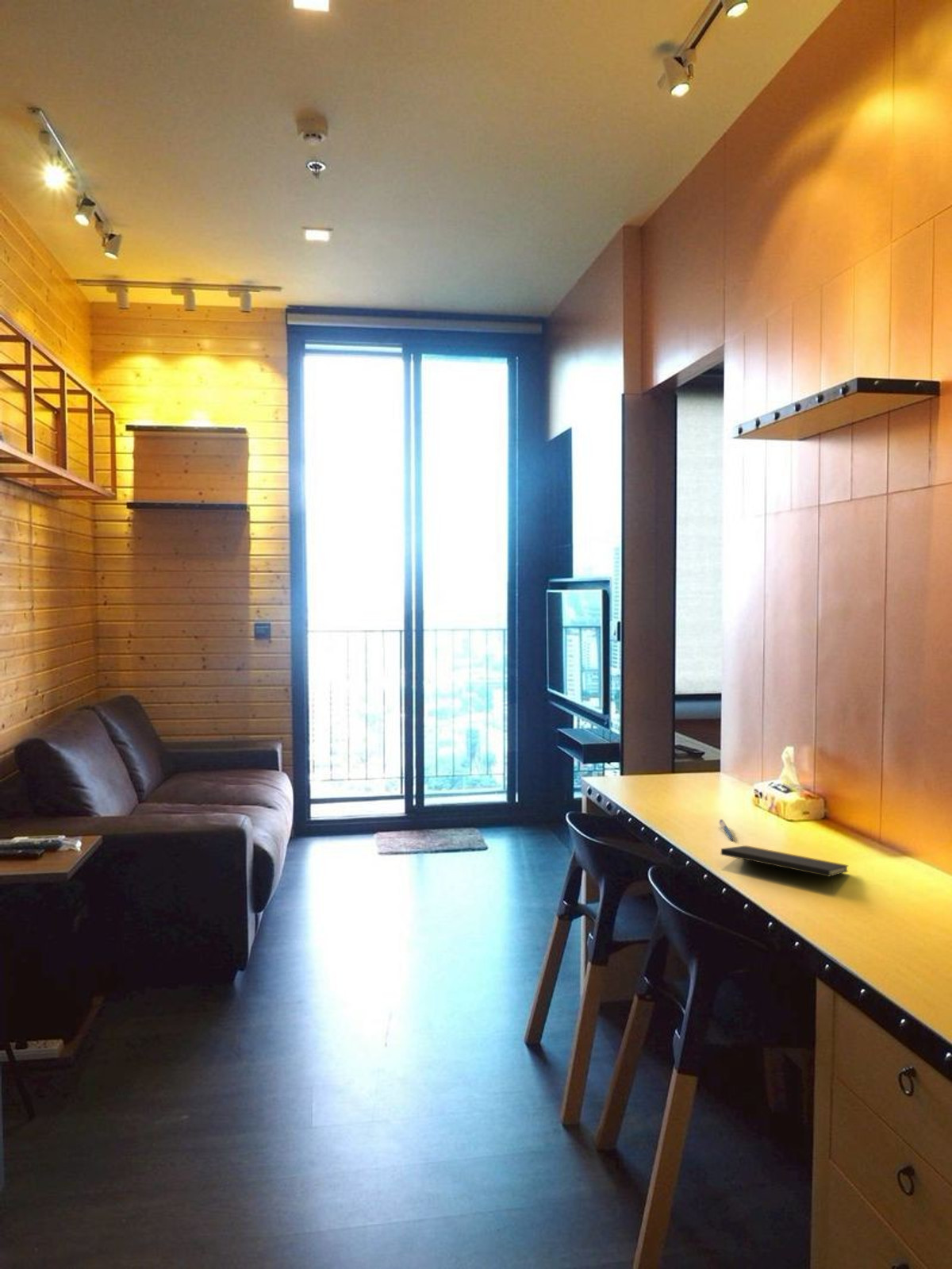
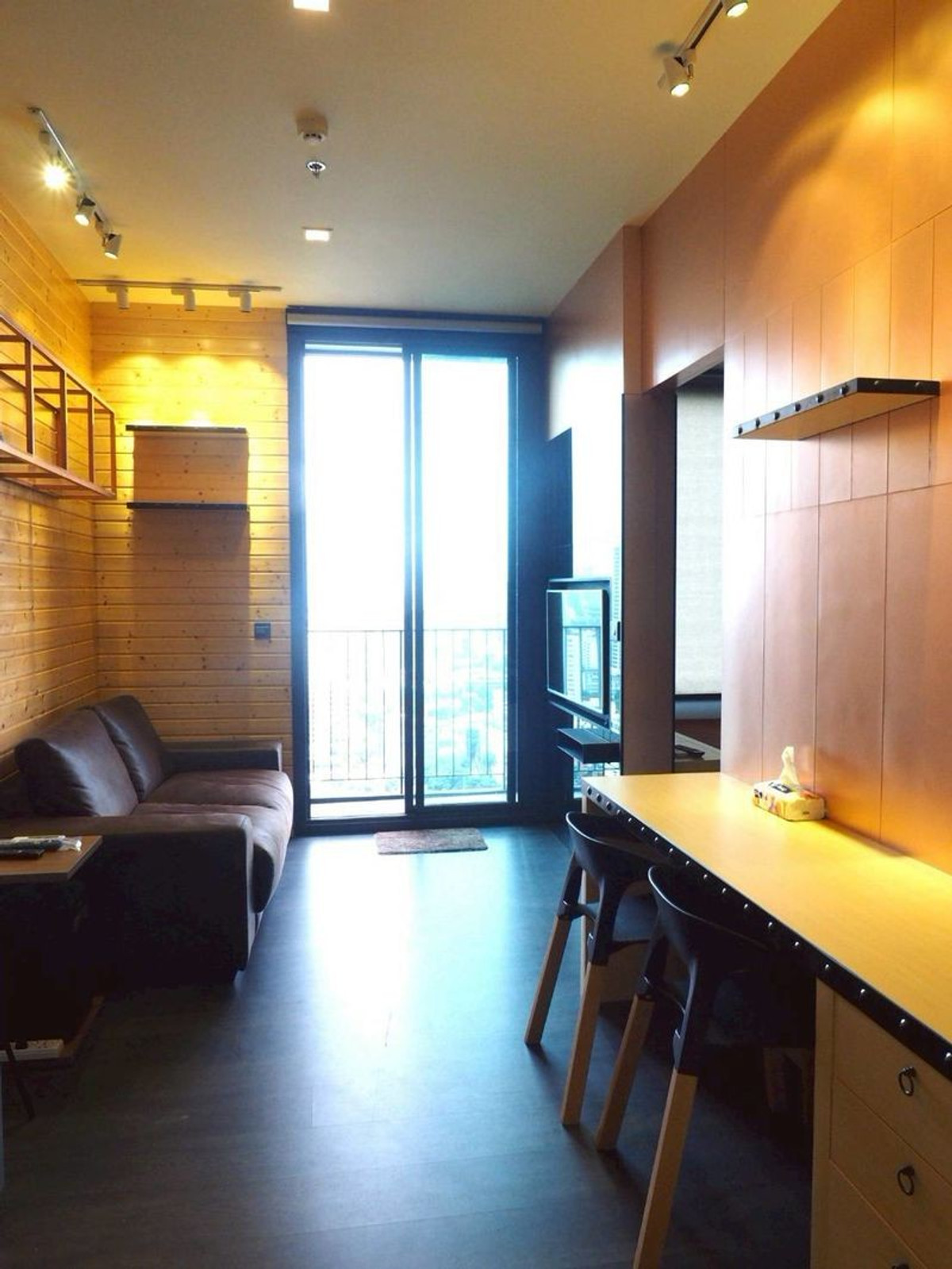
- pen (725, 829)
- notepad (784, 859)
